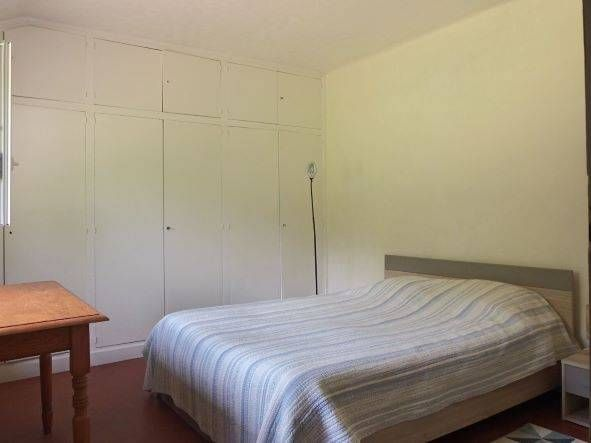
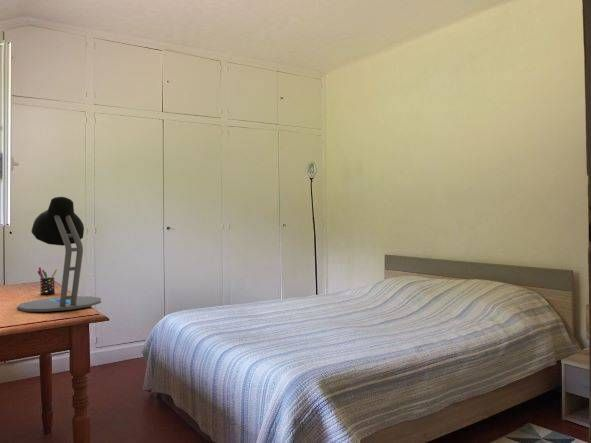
+ pen holder (46, 280)
+ desk lamp (65, 251)
